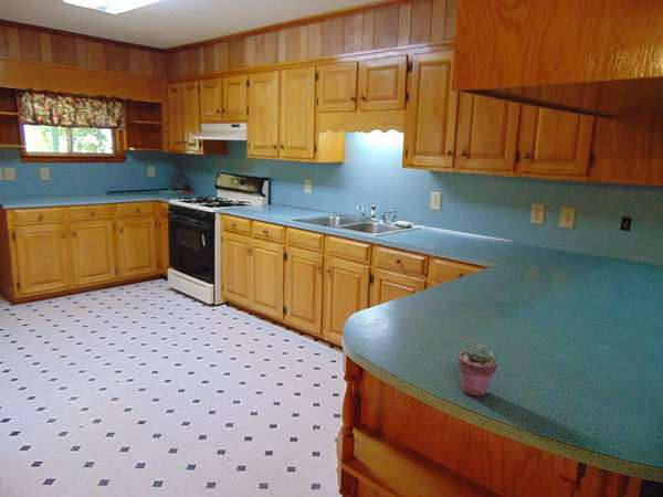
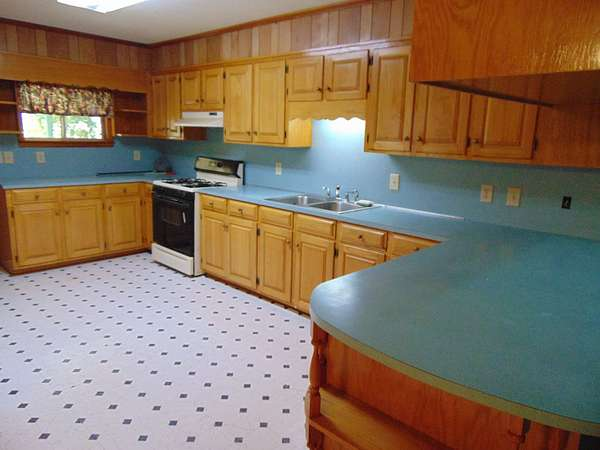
- potted succulent (476, 367)
